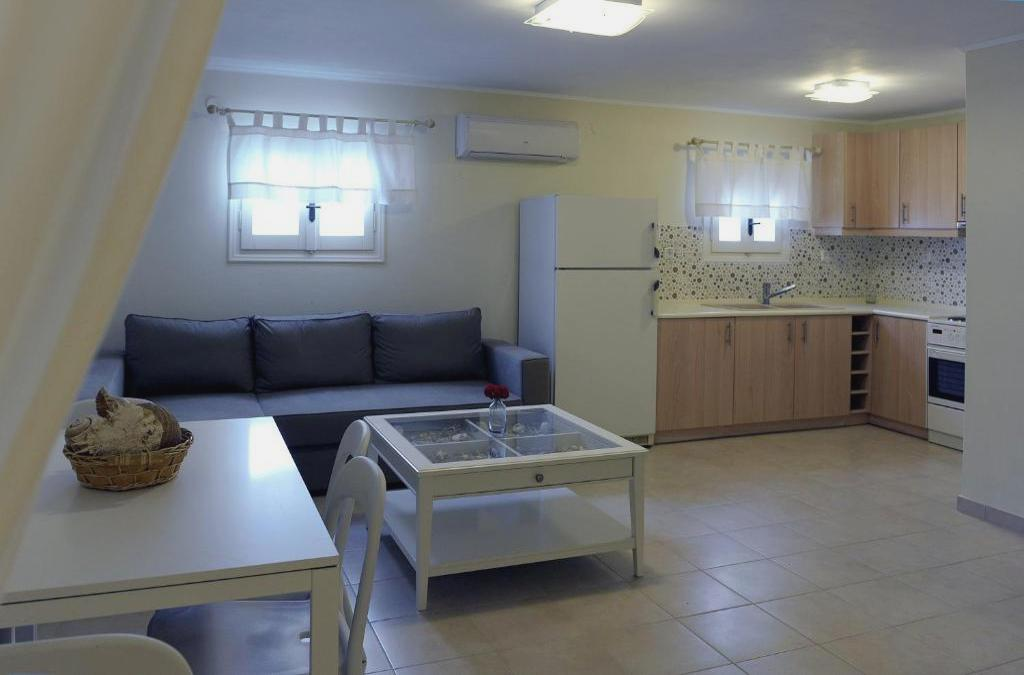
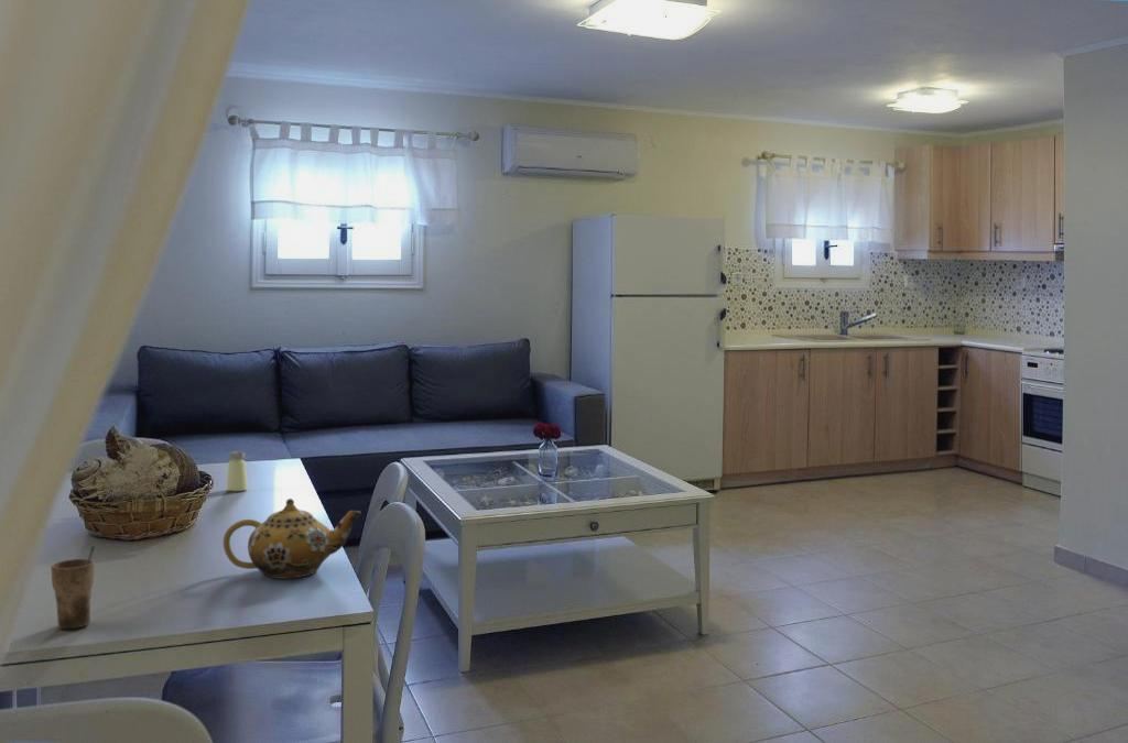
+ cup (73, 586)
+ teapot (292, 535)
+ saltshaker (237, 470)
